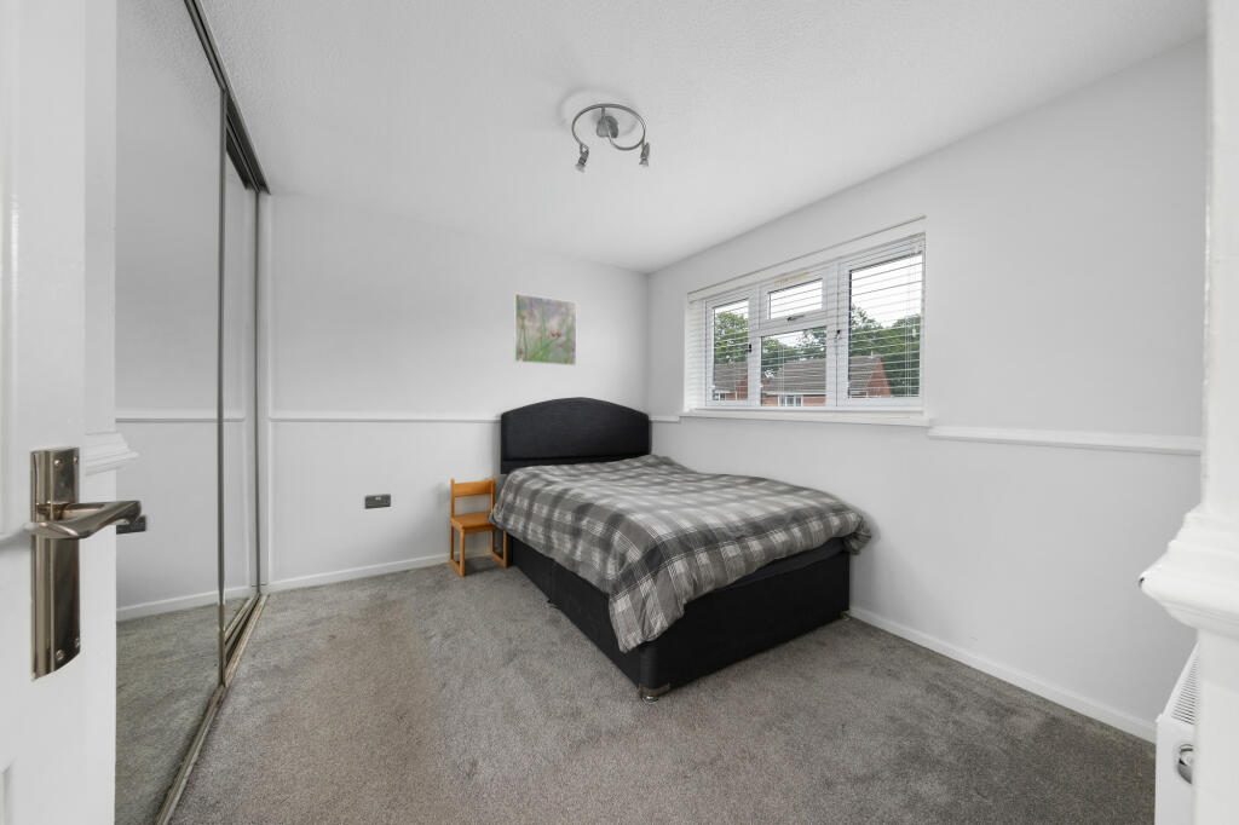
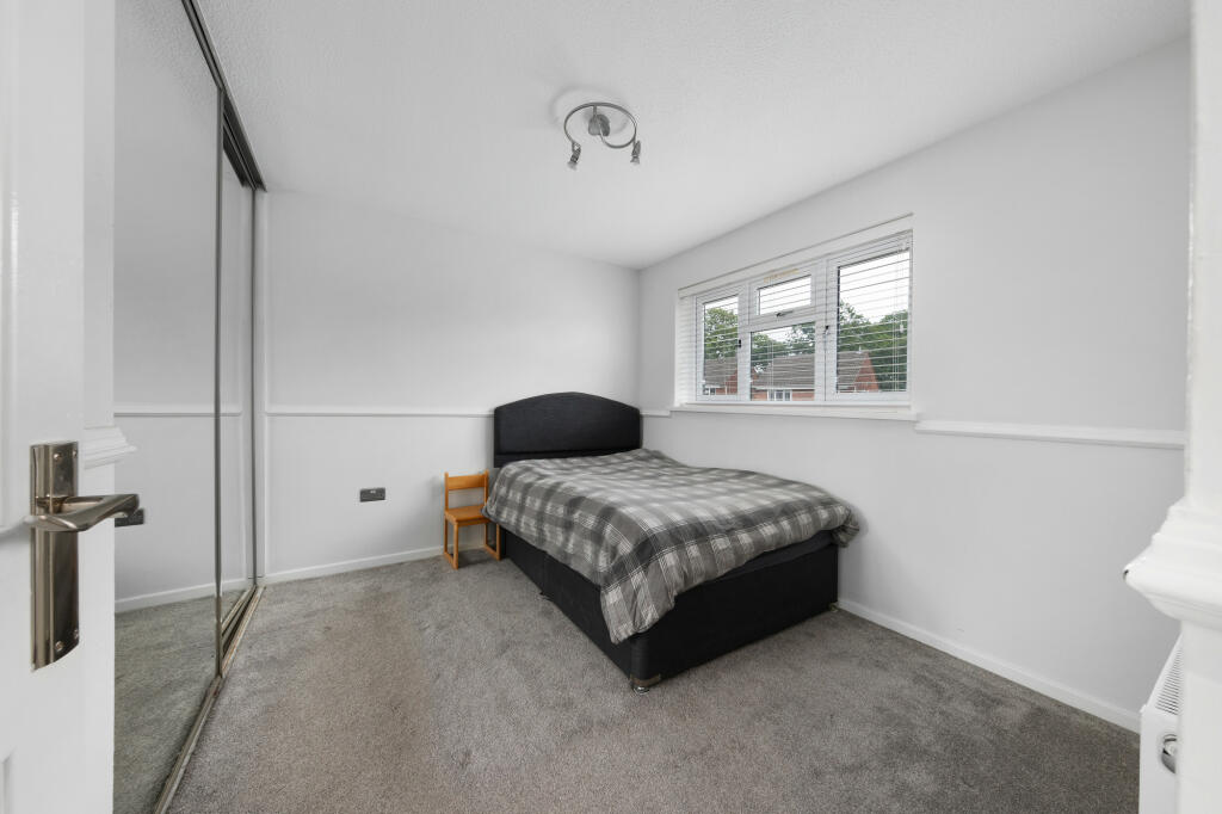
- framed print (546, 330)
